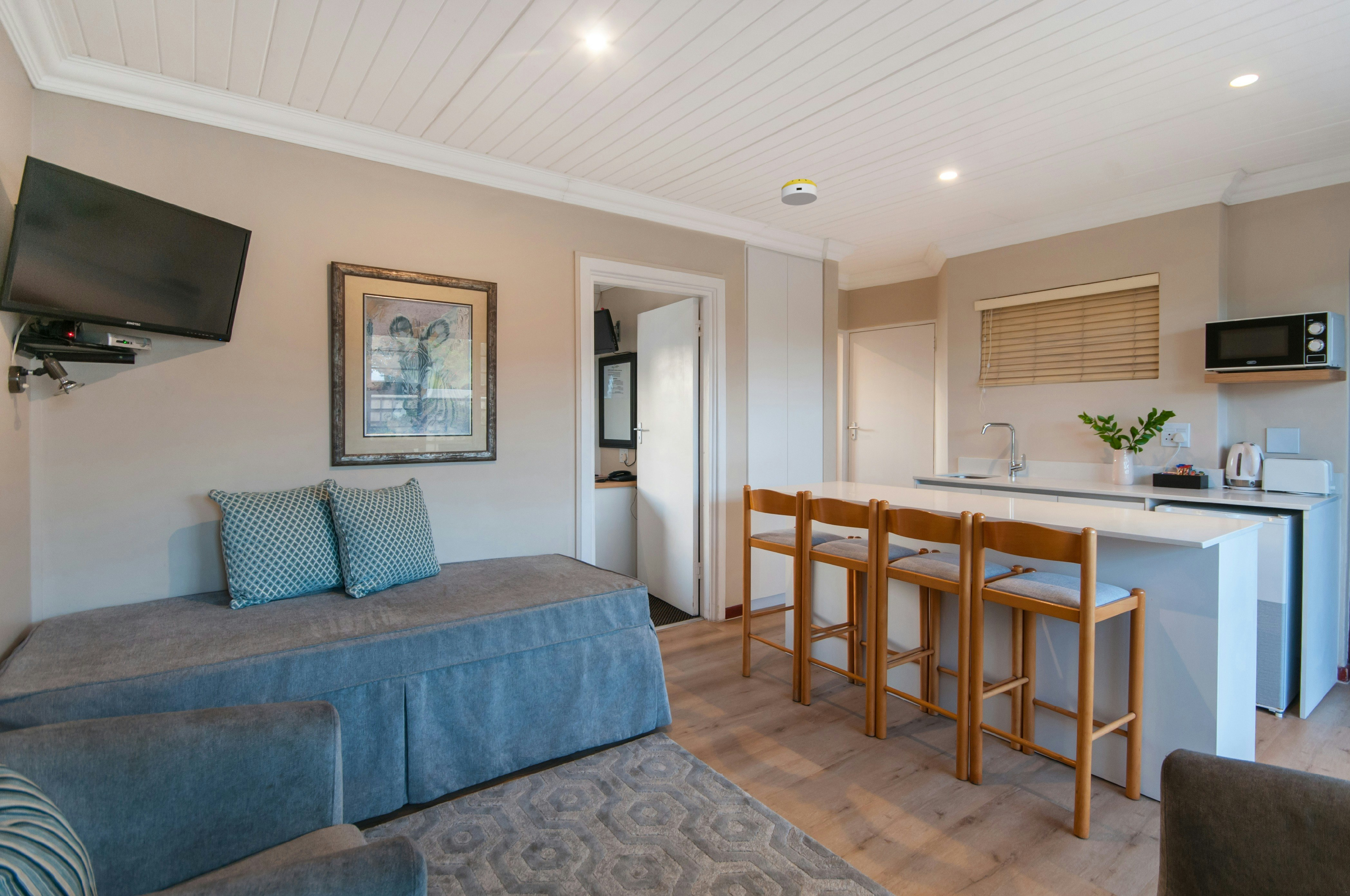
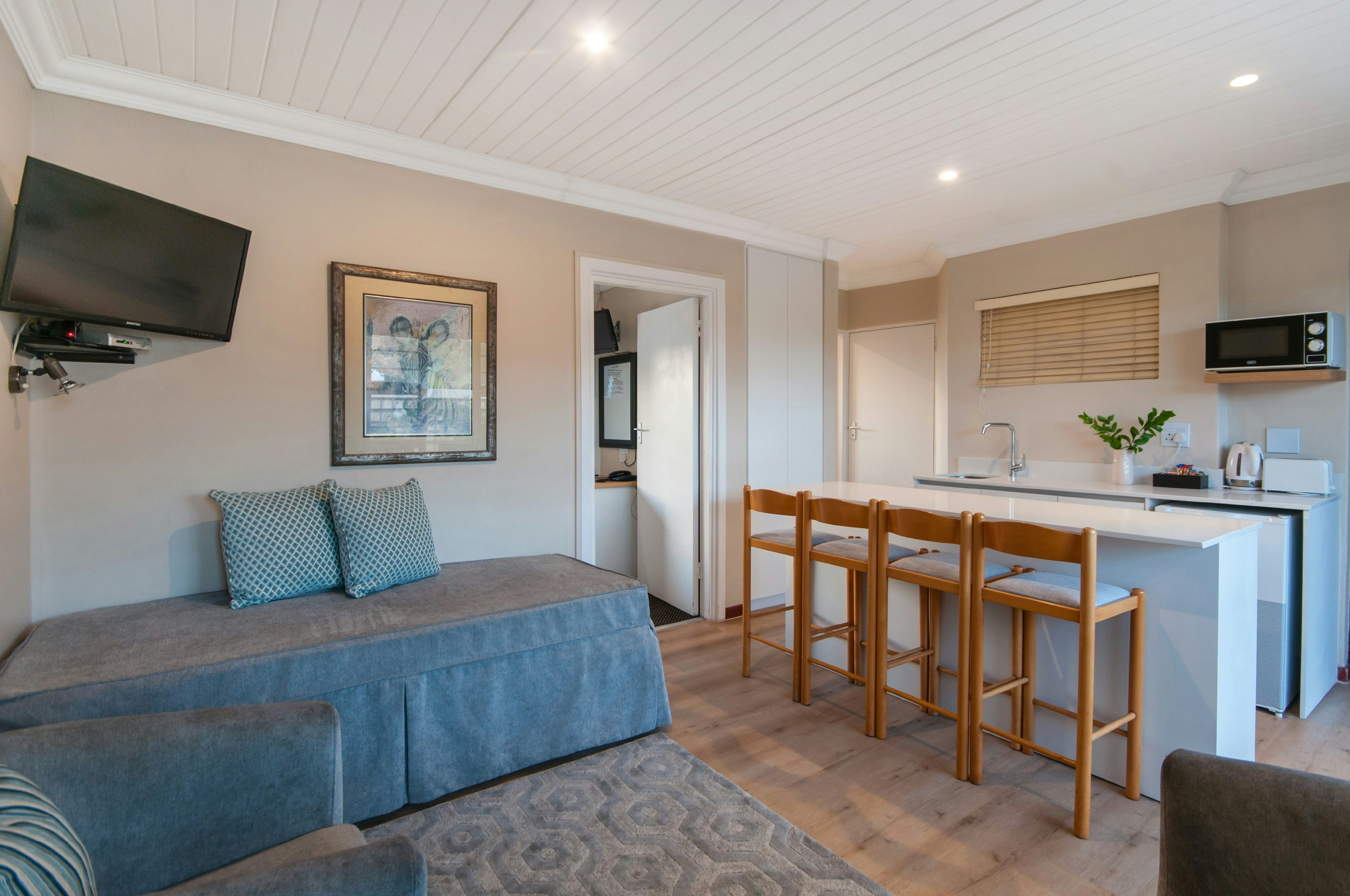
- smoke detector (799, 192)
